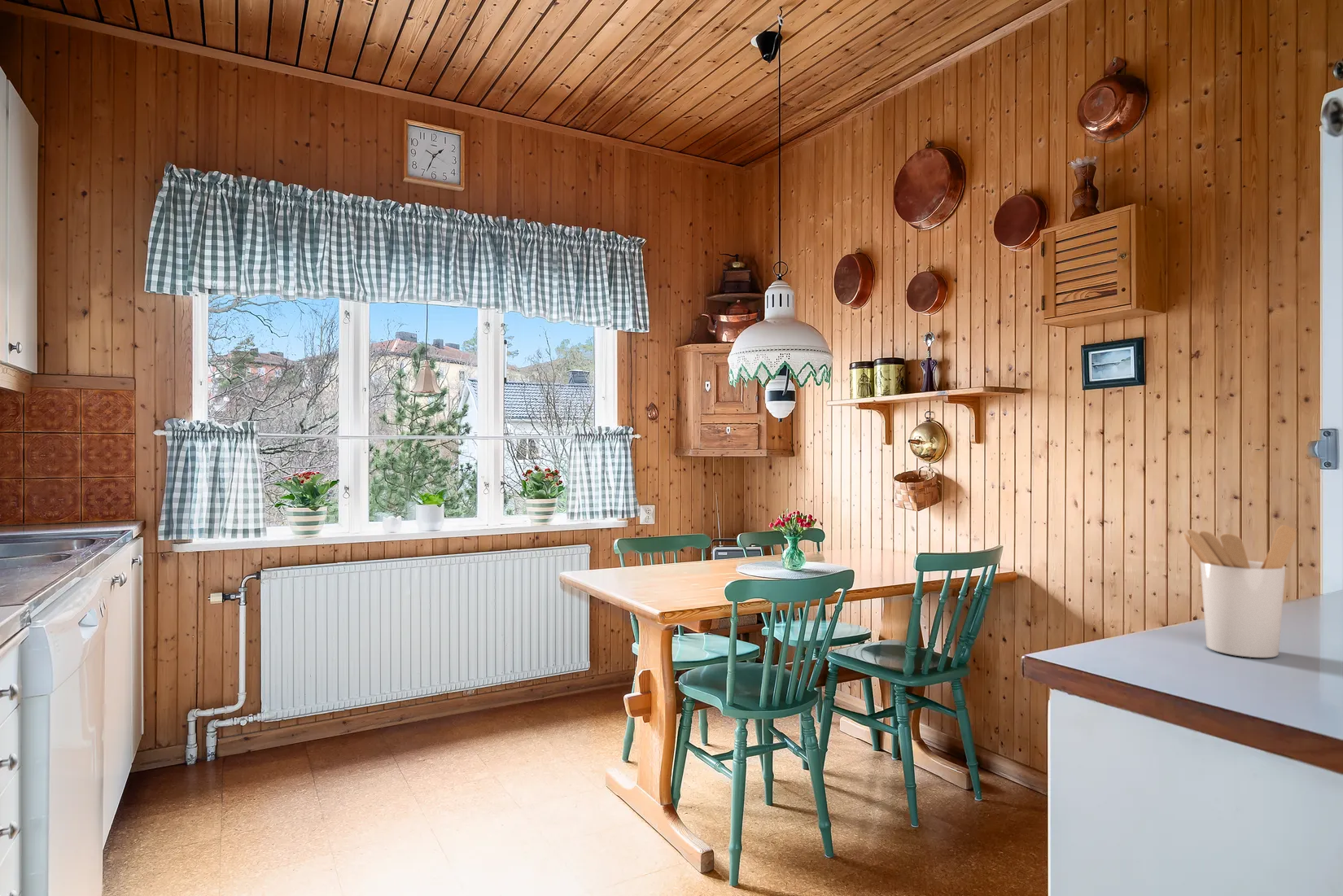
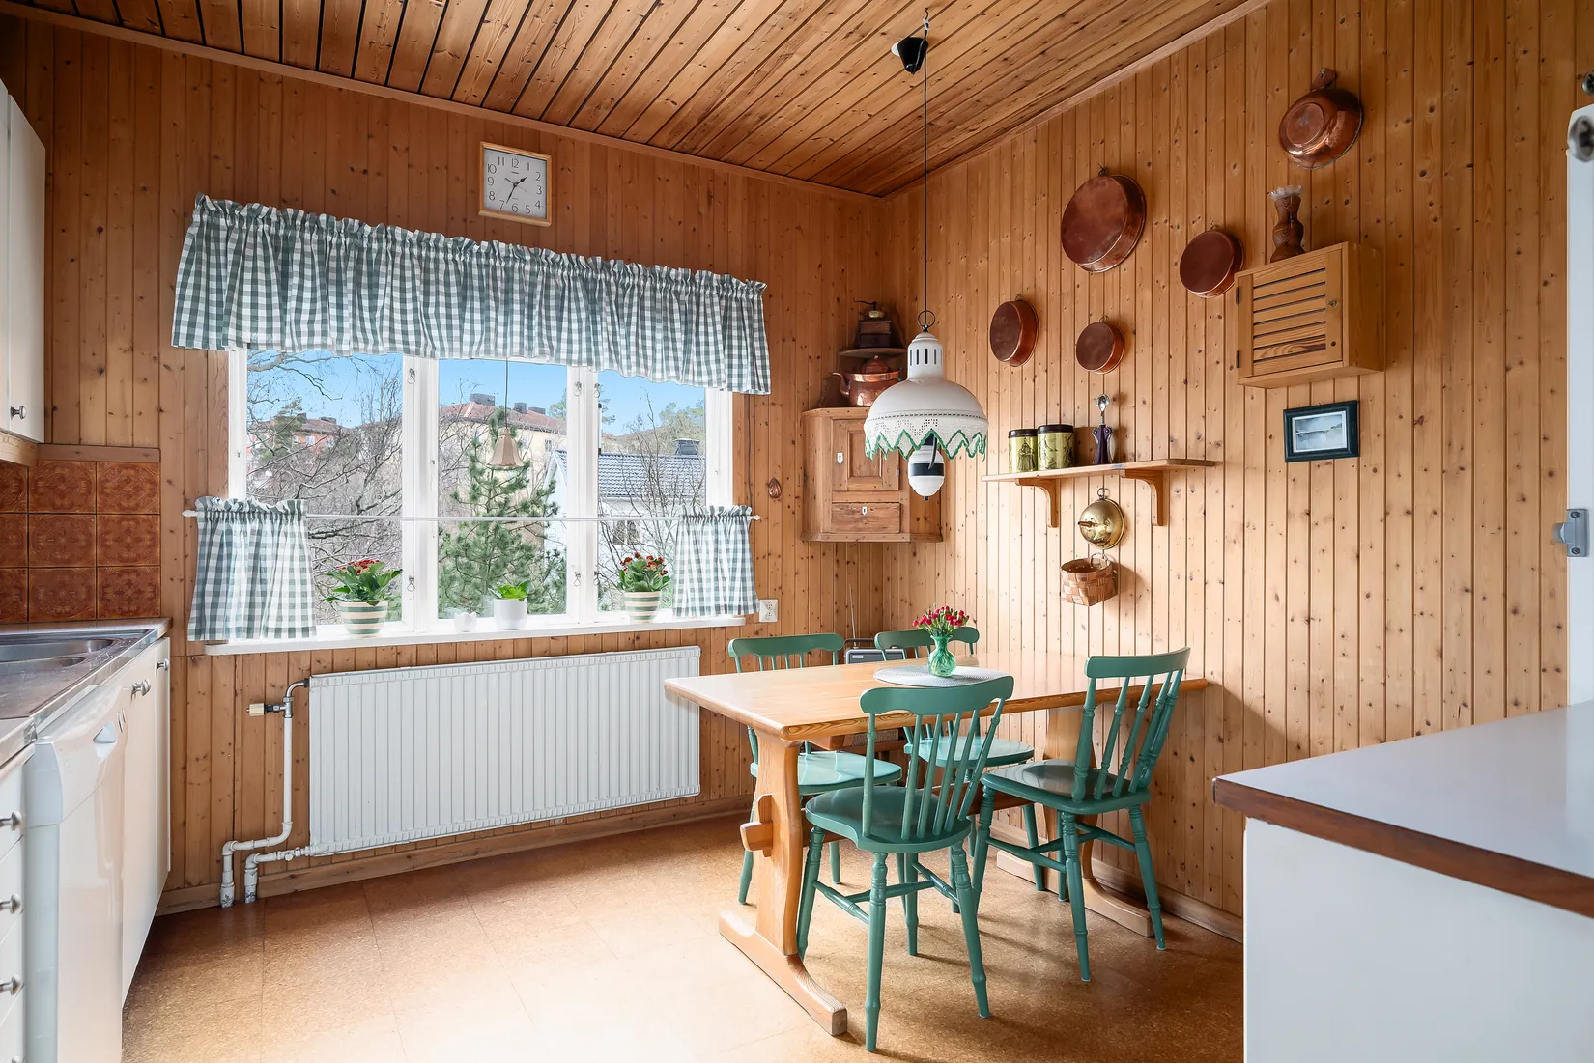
- utensil holder (1233, 588)
